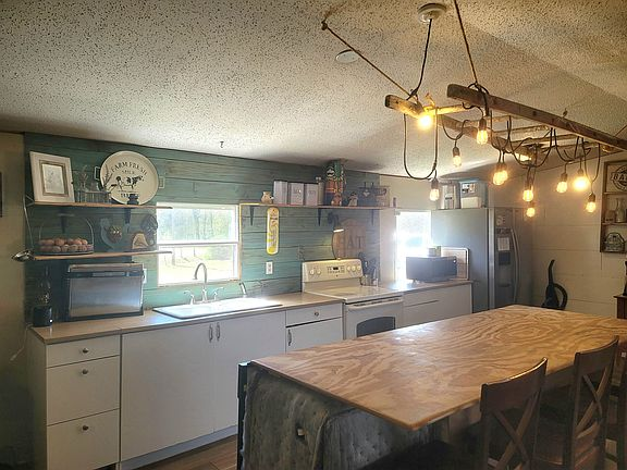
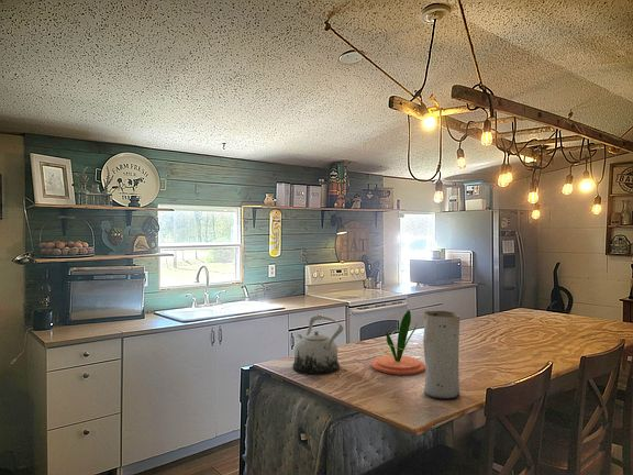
+ teapot (313, 341)
+ plant (398, 336)
+ vase (442, 353)
